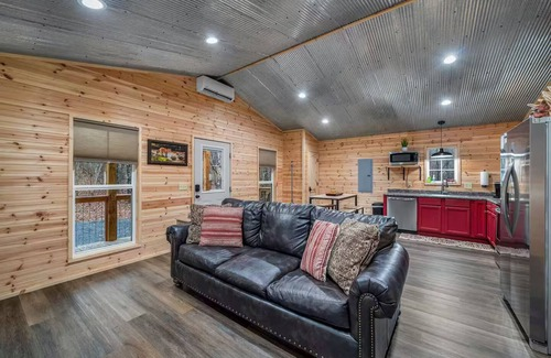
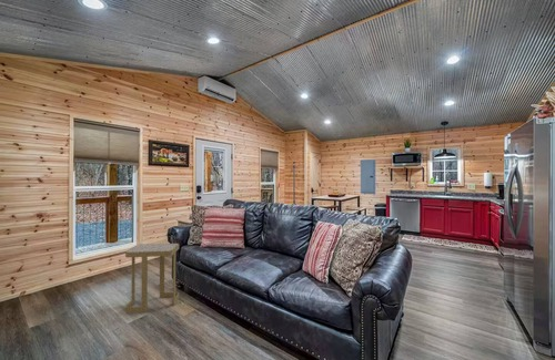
+ side table (160, 276)
